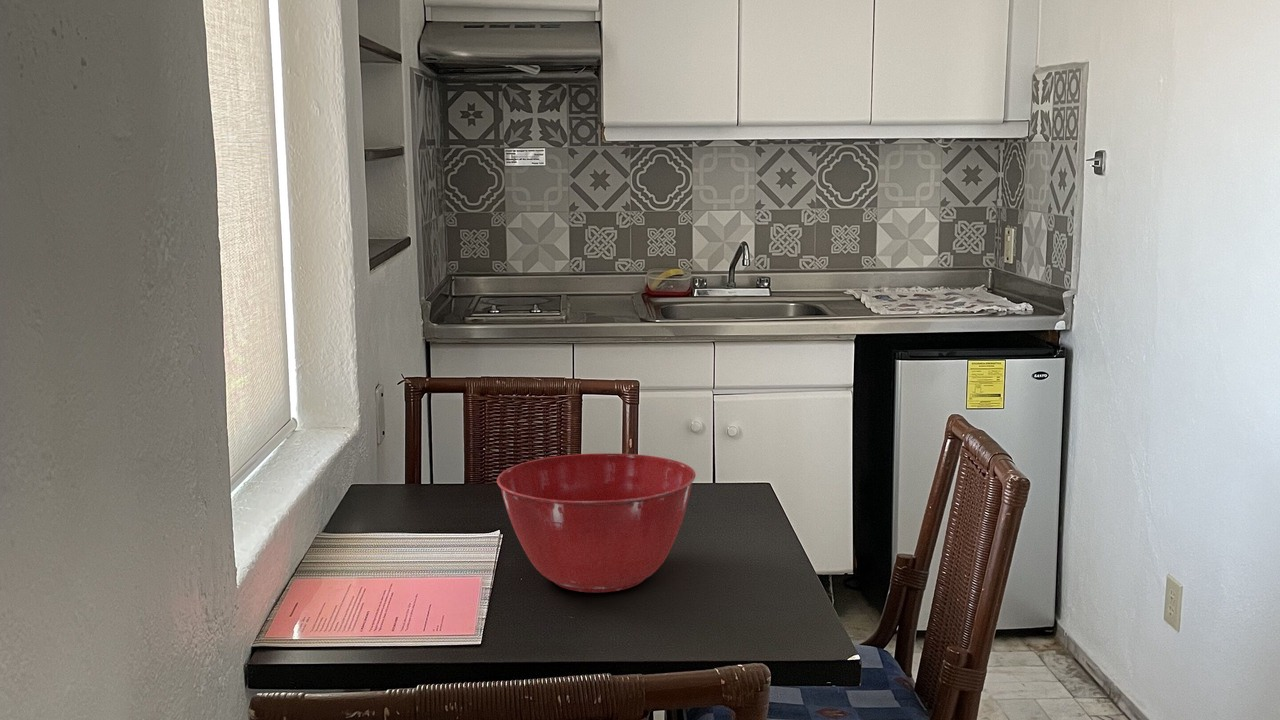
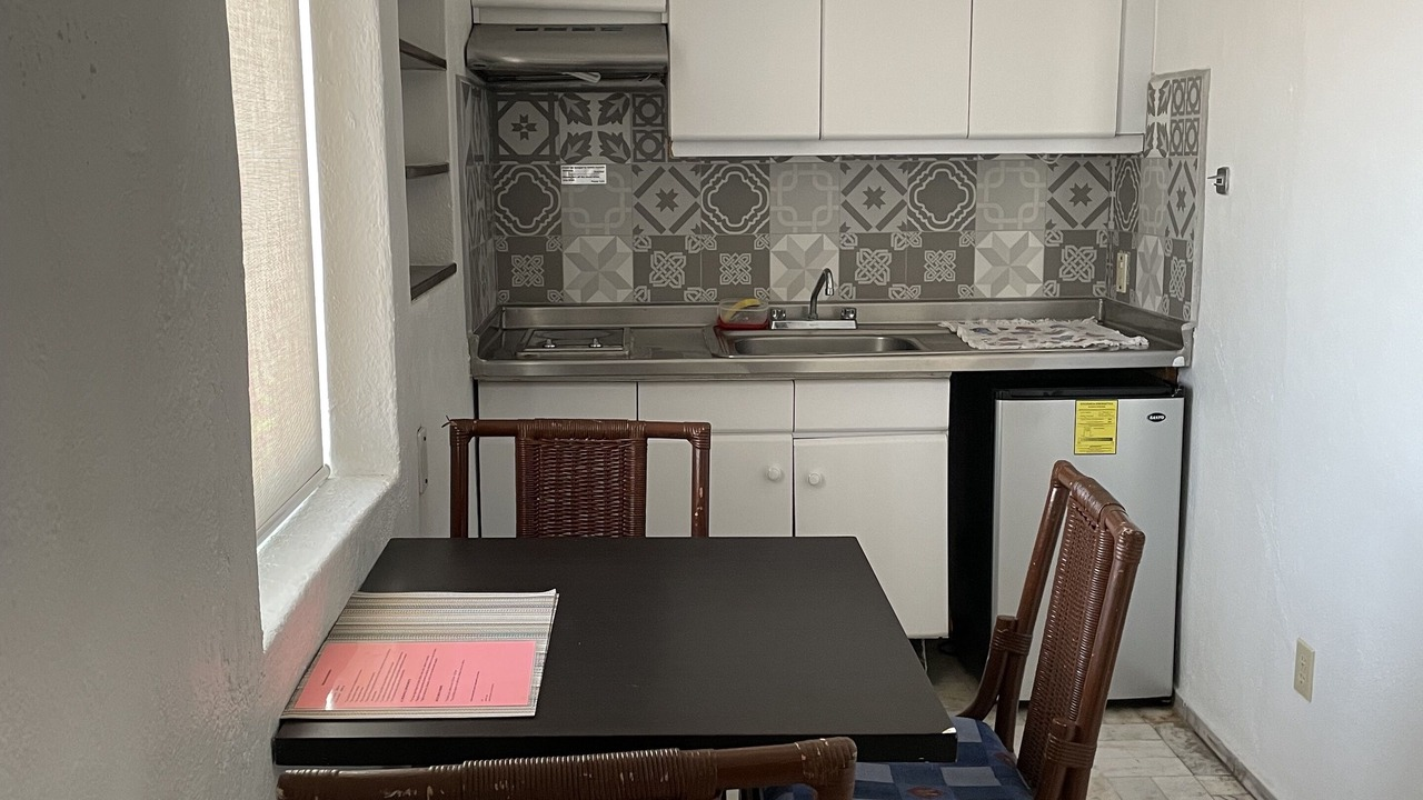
- mixing bowl (597, 525)
